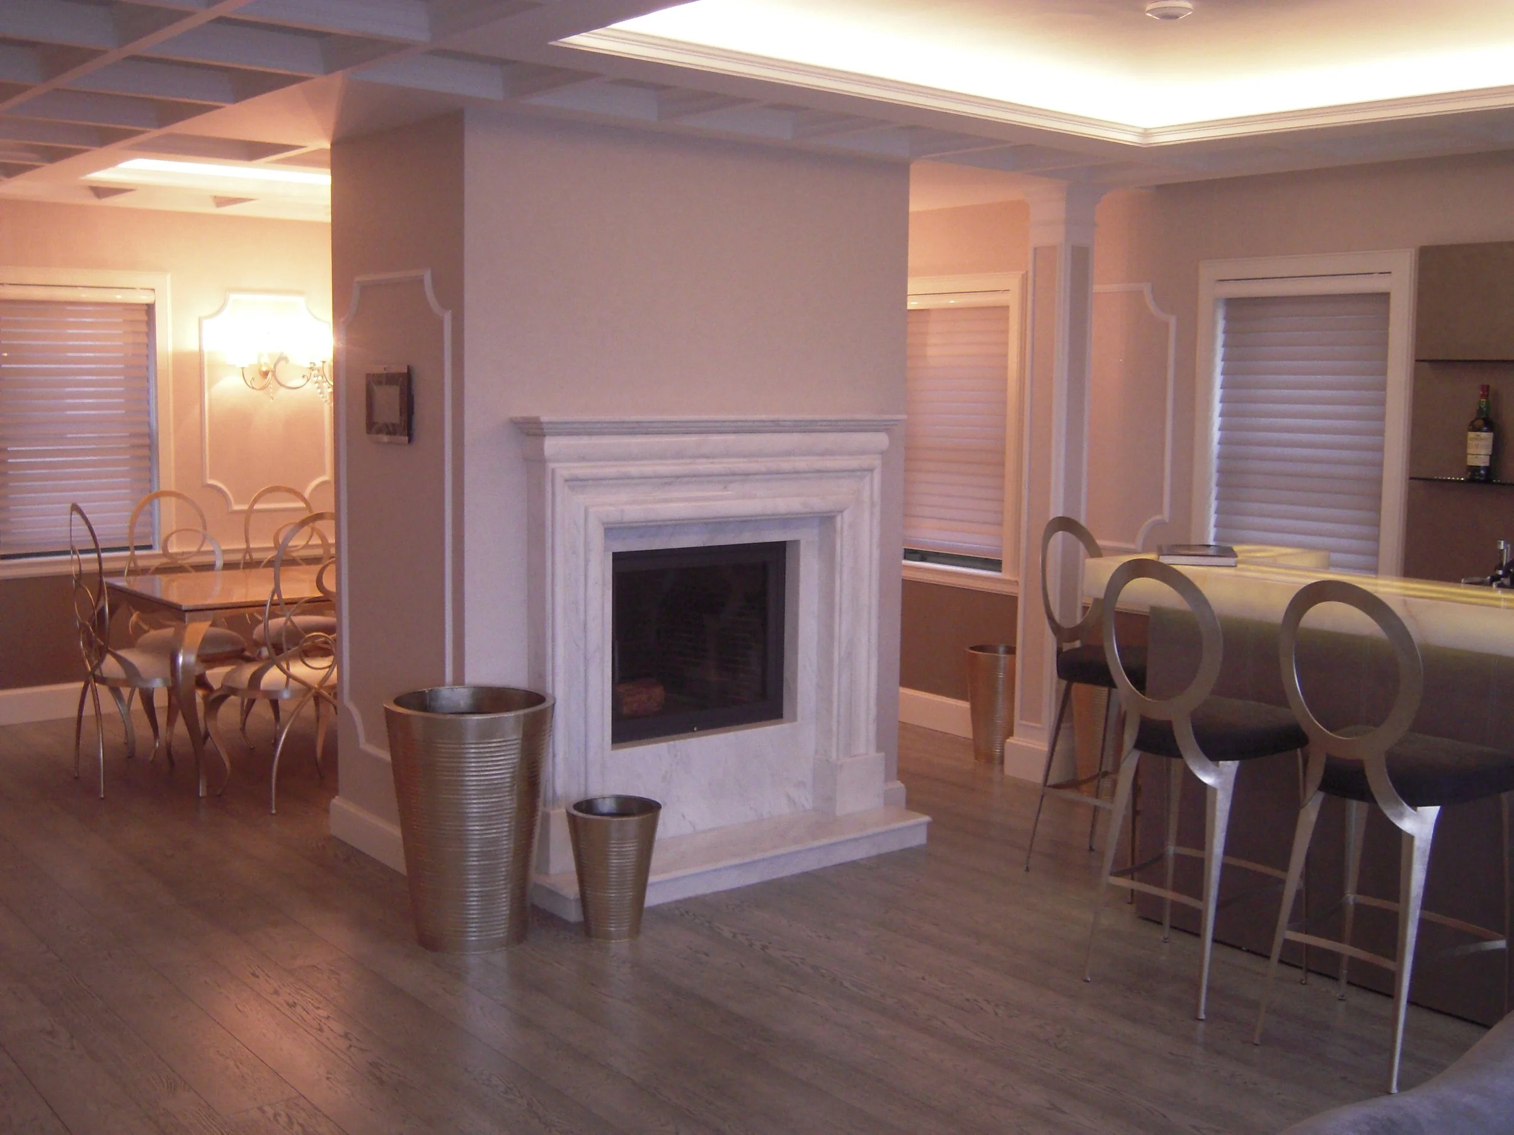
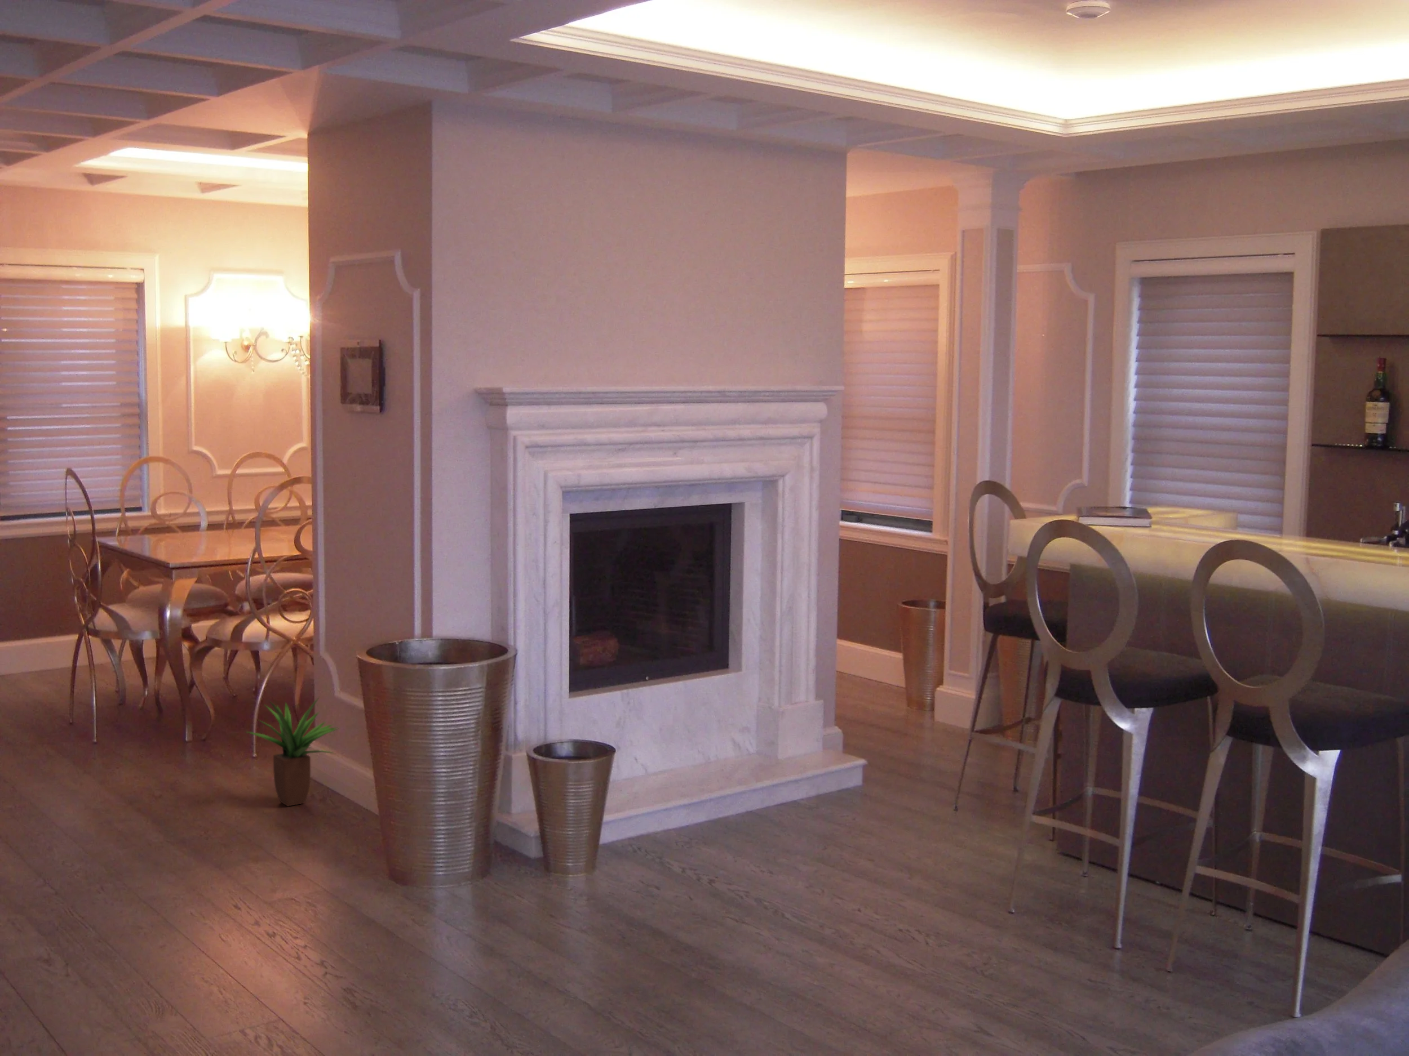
+ potted plant (300, 749)
